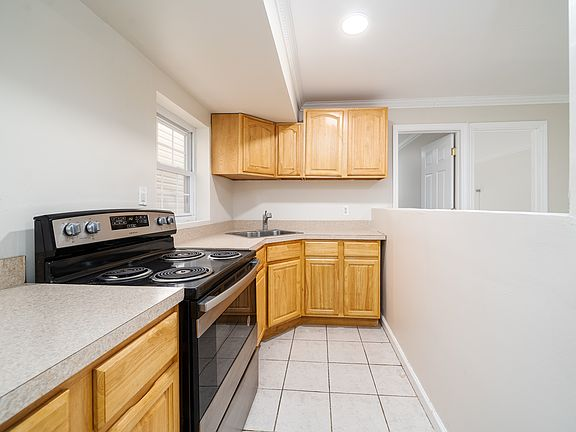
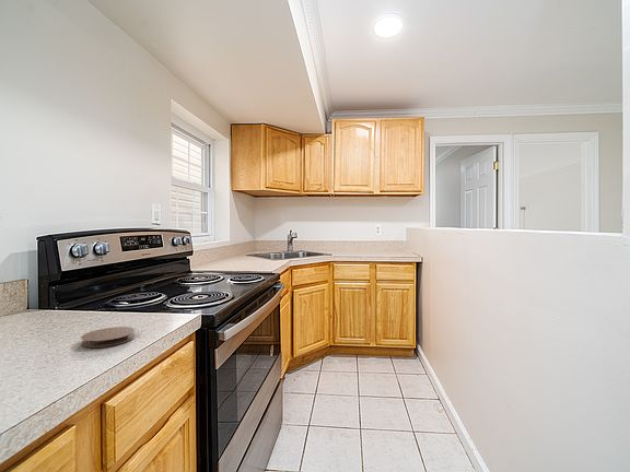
+ coaster (108, 335)
